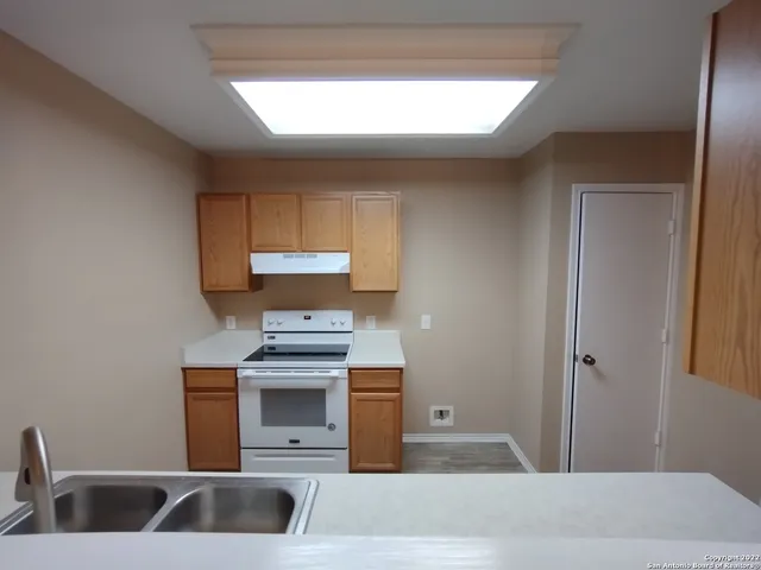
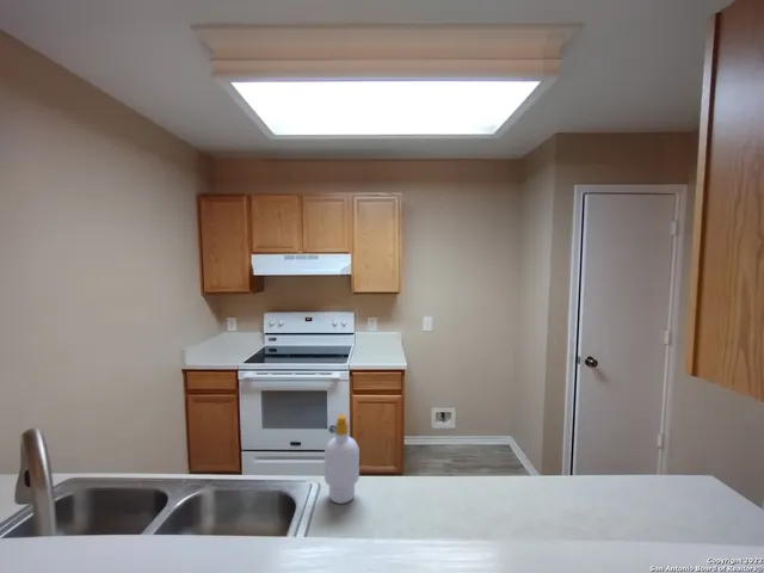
+ soap bottle (341, 456)
